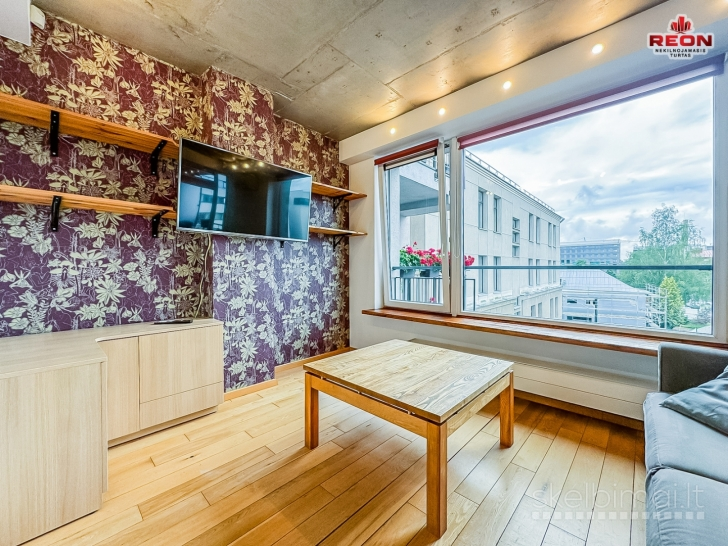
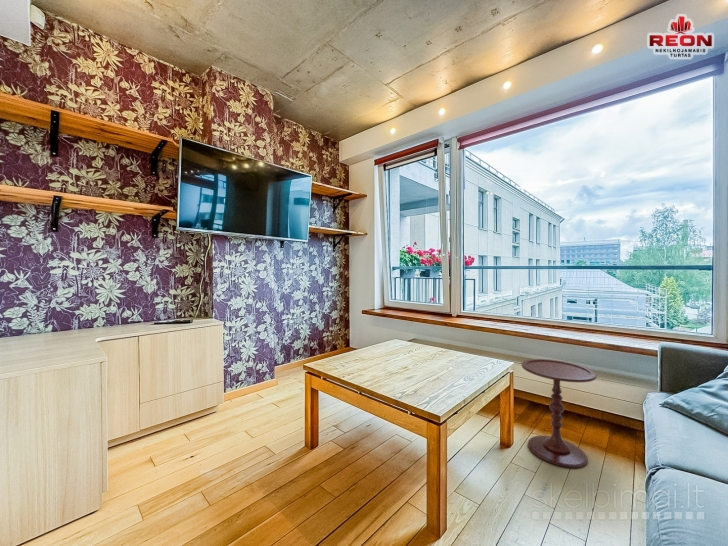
+ side table (556, 409)
